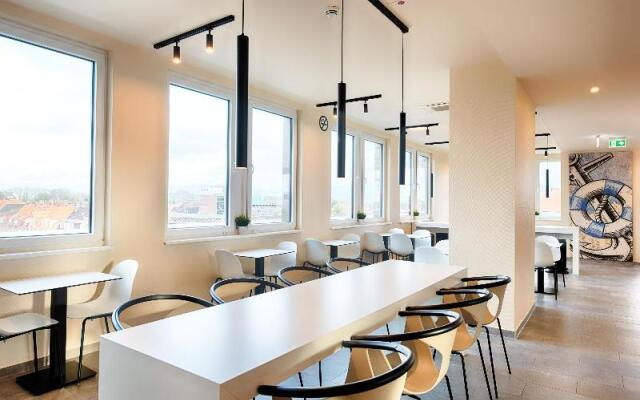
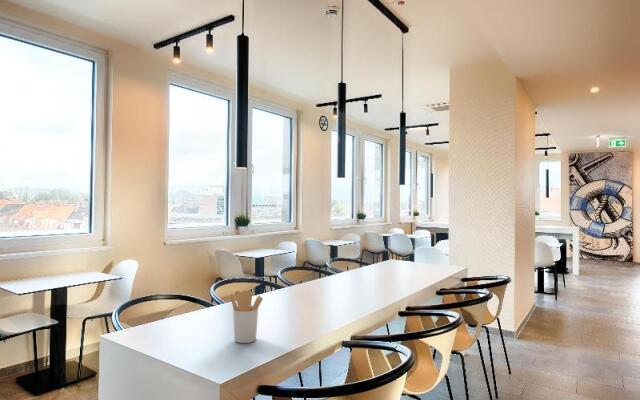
+ utensil holder (244, 314)
